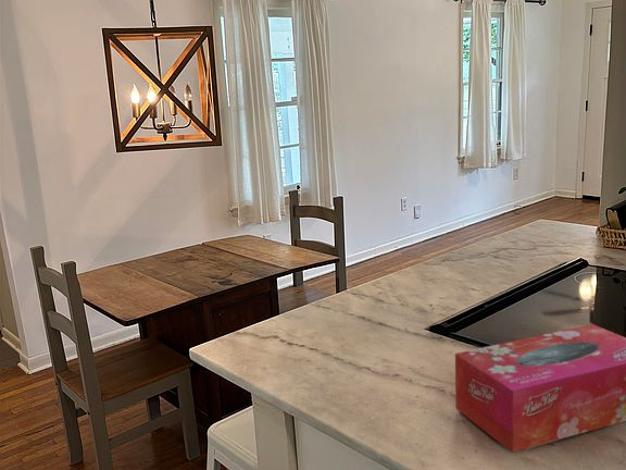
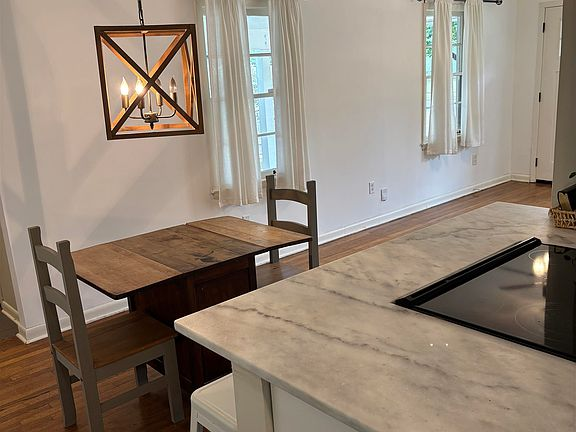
- tissue box (556, 381)
